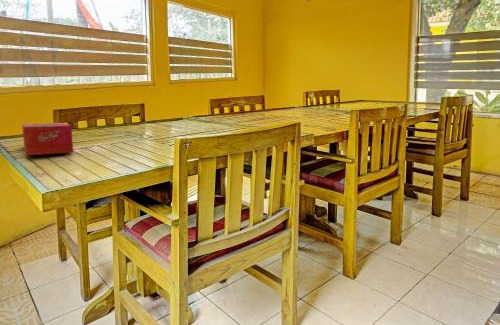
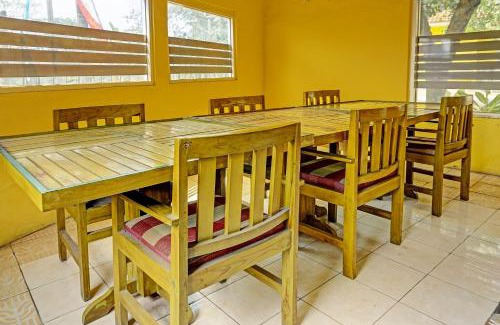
- tissue box (46, 137)
